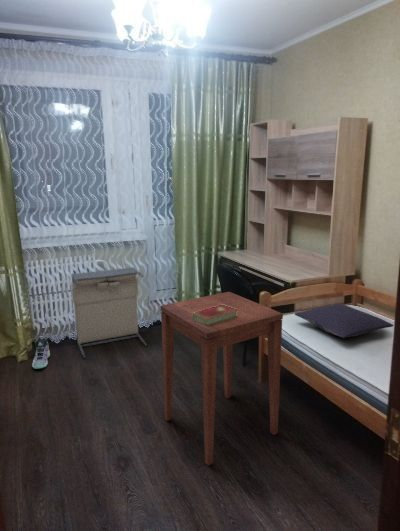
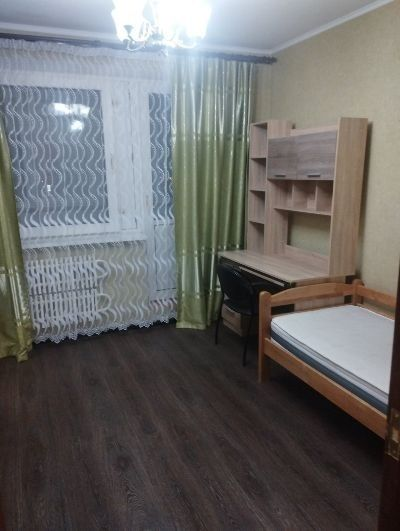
- pillow (342, 319)
- sneaker (40, 350)
- side table (215, 369)
- hardcover book (215, 314)
- laundry hamper (109, 310)
